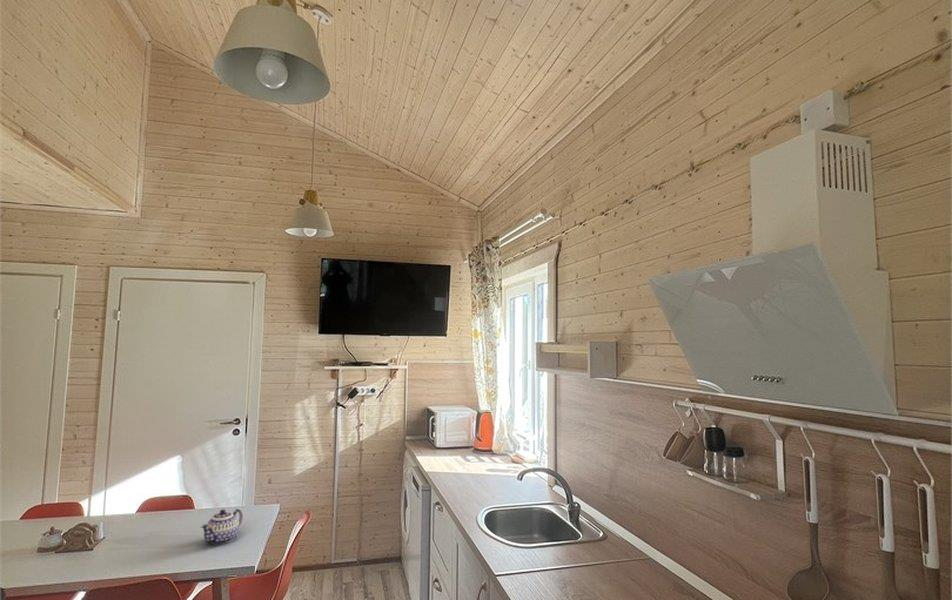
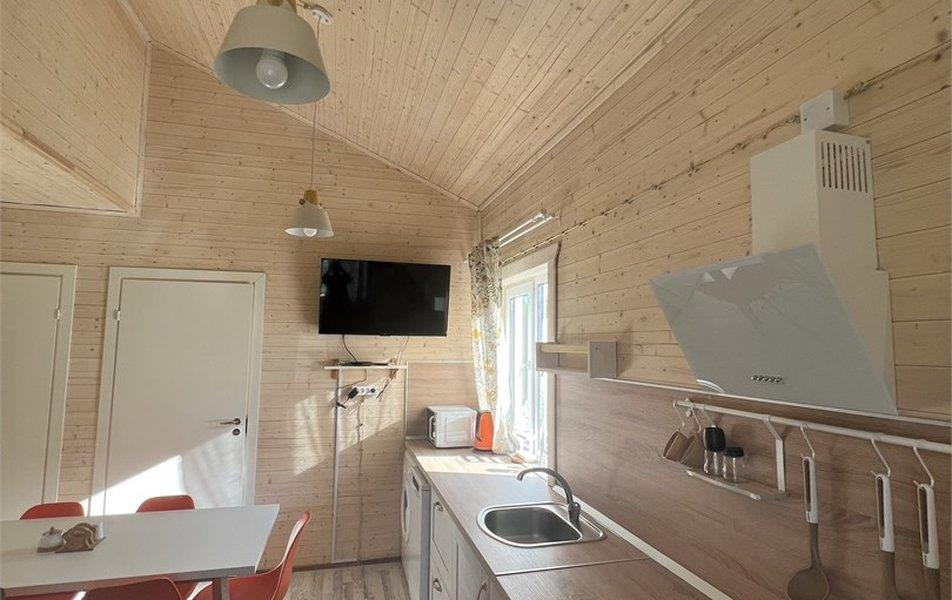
- teapot (222, 525)
